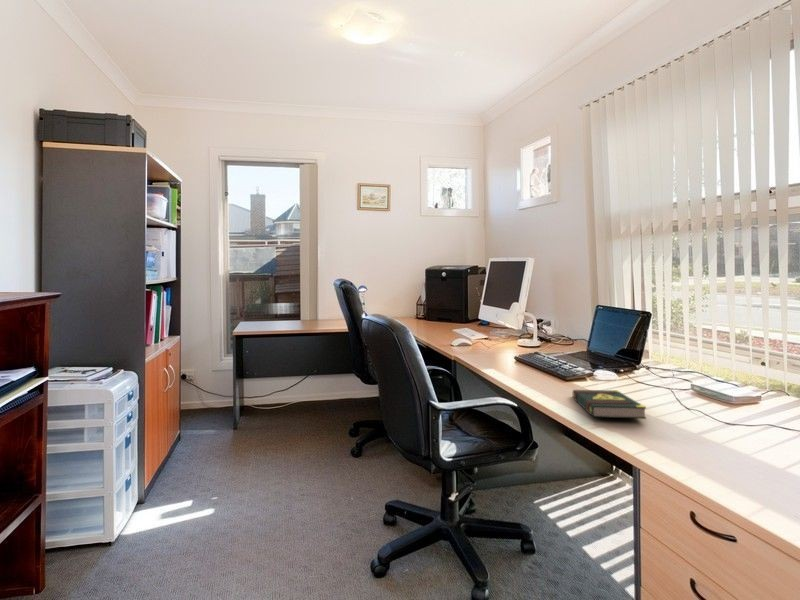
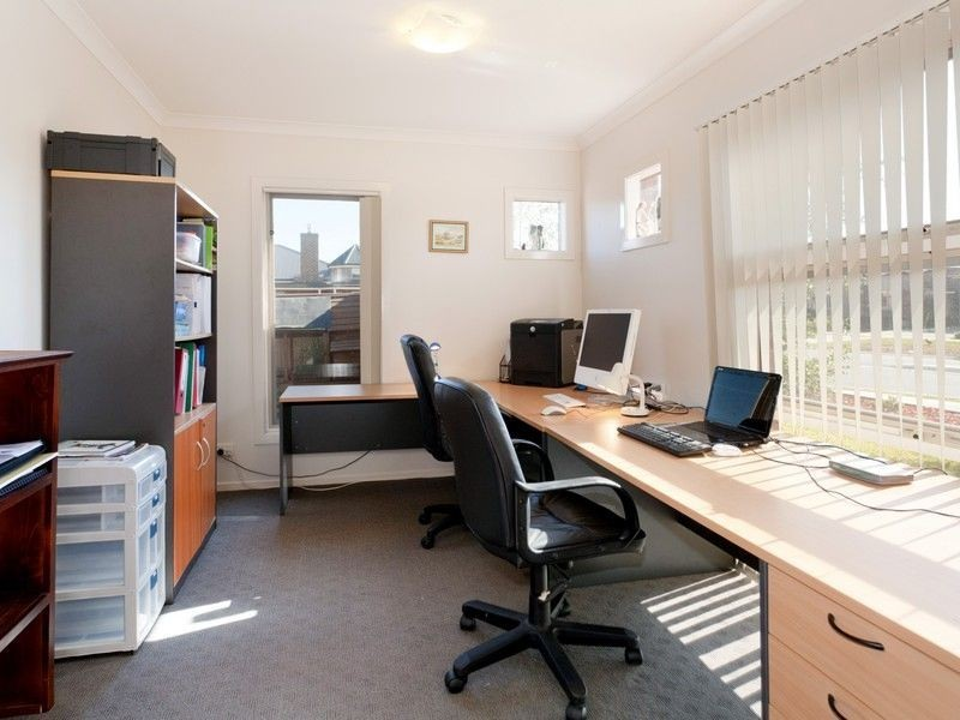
- book (605, 402)
